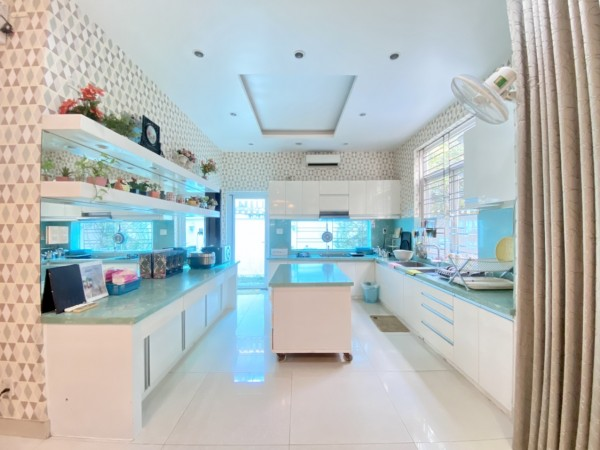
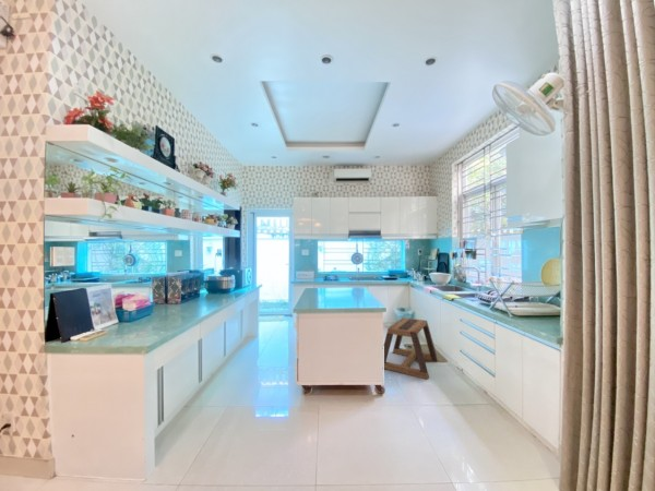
+ stool (413, 344)
